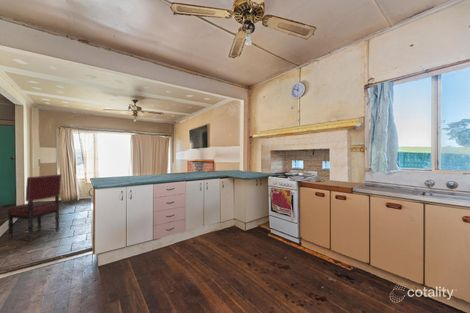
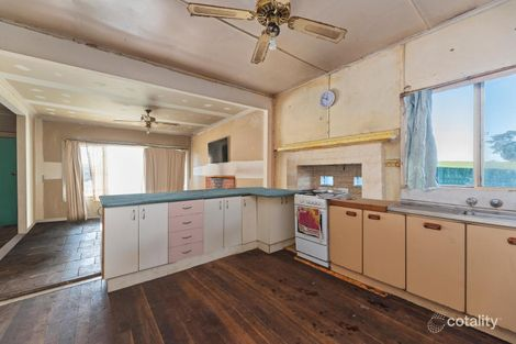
- dining chair (36, 205)
